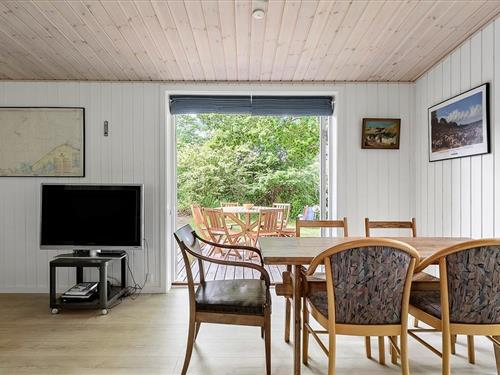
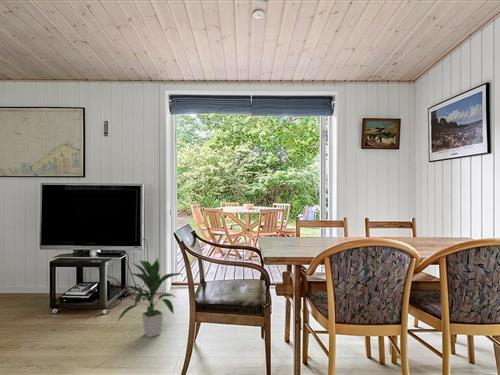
+ indoor plant (149, 294)
